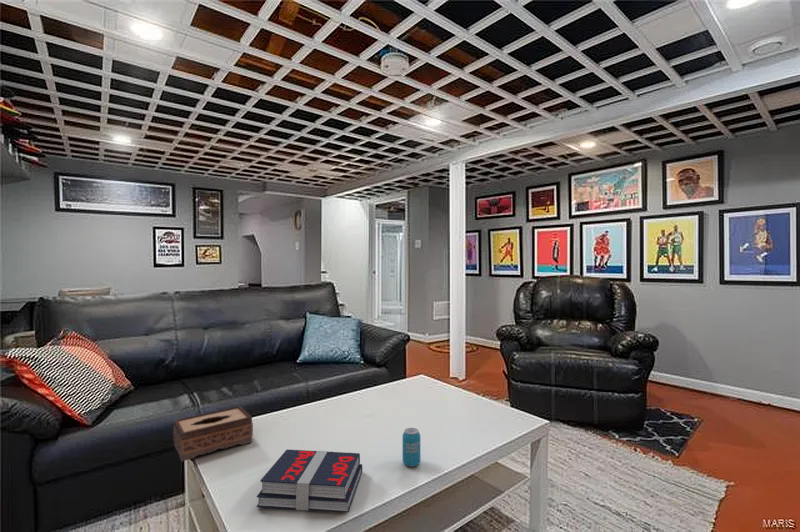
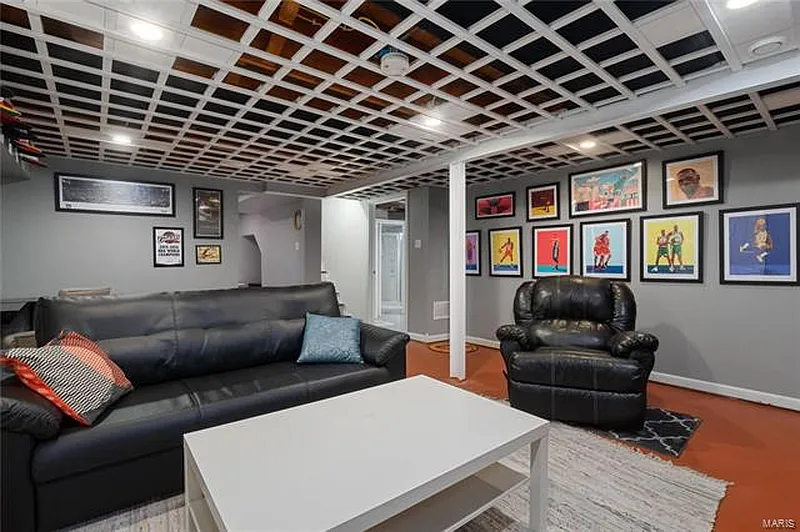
- book (313, 476)
- tissue box (213, 431)
- beverage can (411, 447)
